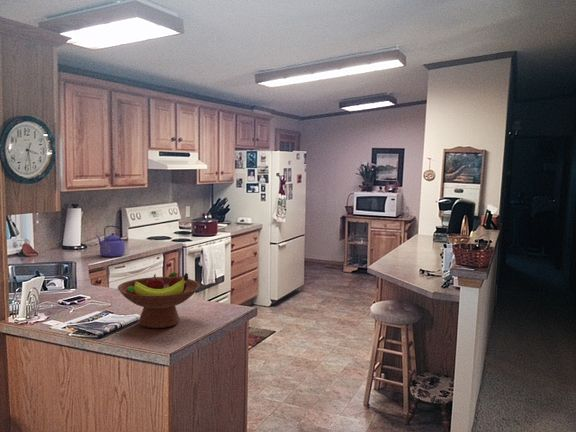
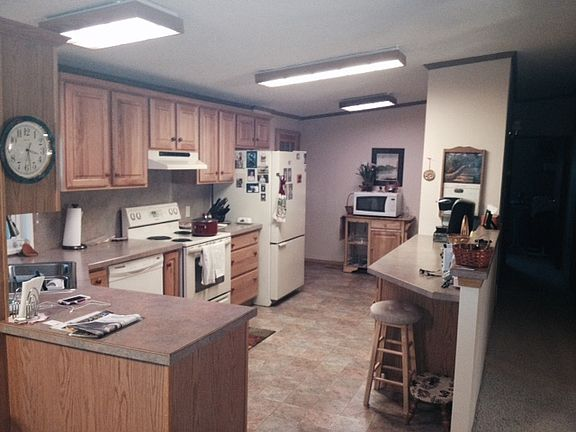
- fruit bowl (159, 297)
- kettle (109, 240)
